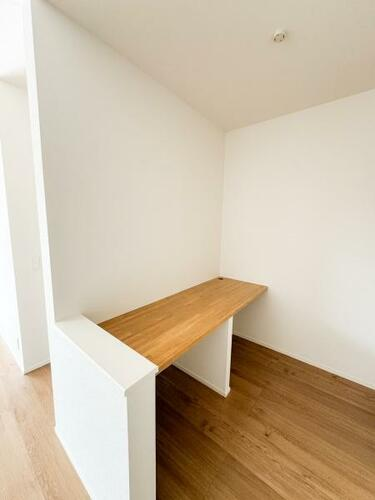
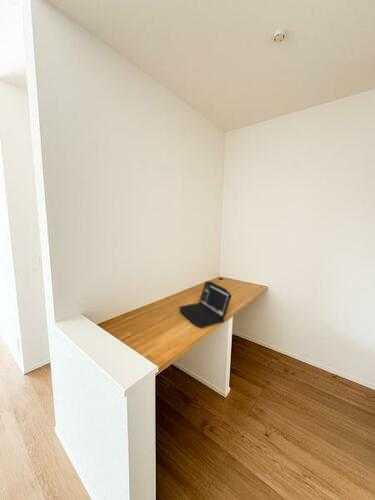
+ laptop (202, 301)
